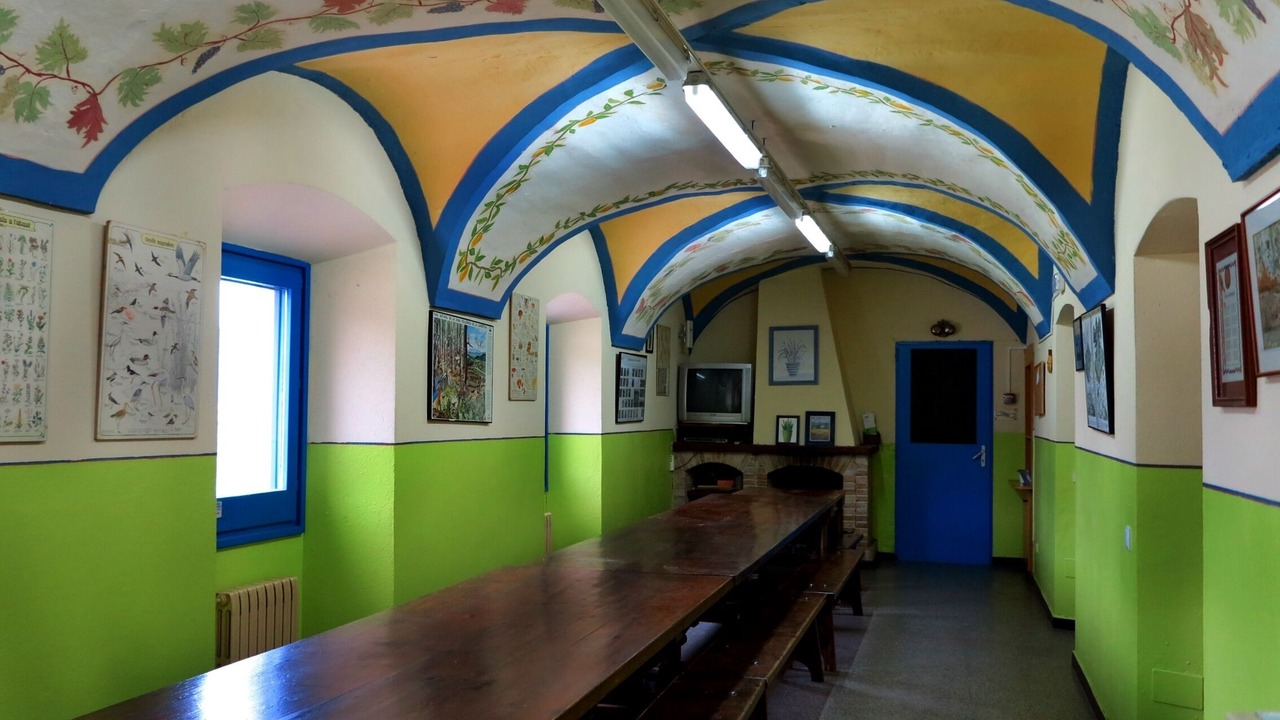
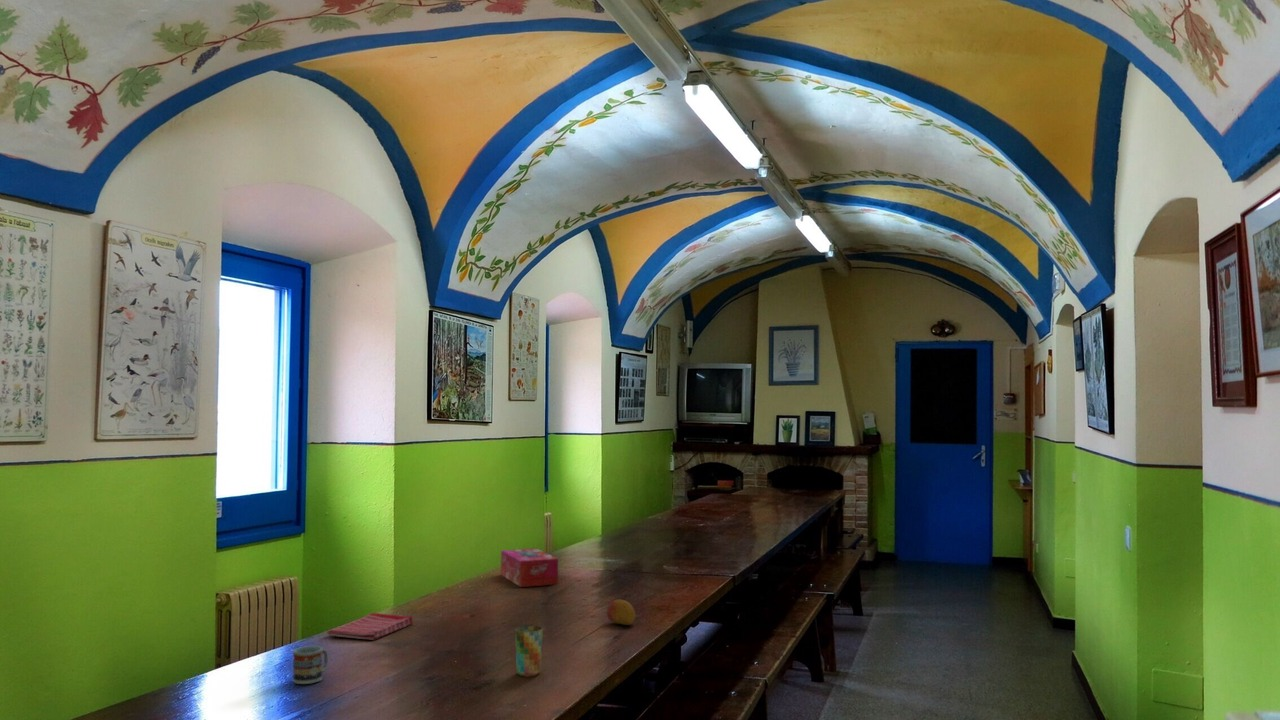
+ dish towel (371, 625)
+ fruit (621, 611)
+ cup (311, 663)
+ tissue box (528, 566)
+ cup (528, 651)
